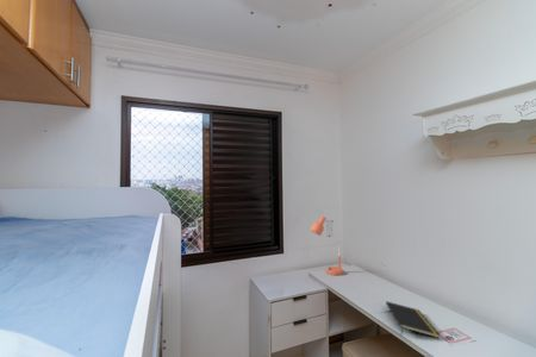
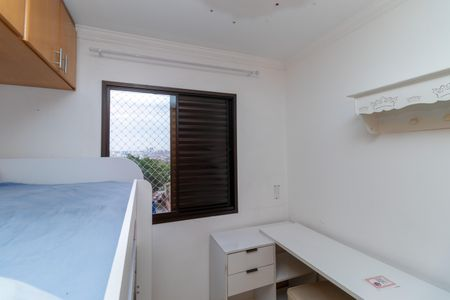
- notepad (410, 318)
- desk lamp (319, 234)
